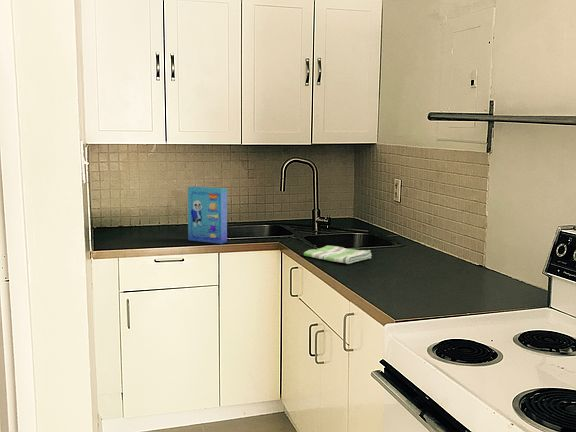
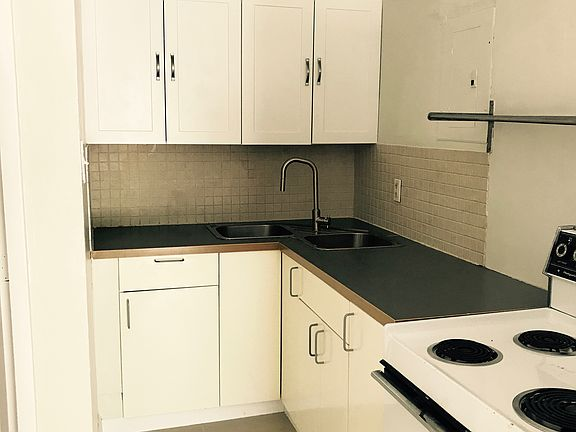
- cereal box (207, 214)
- dish towel (337, 253)
